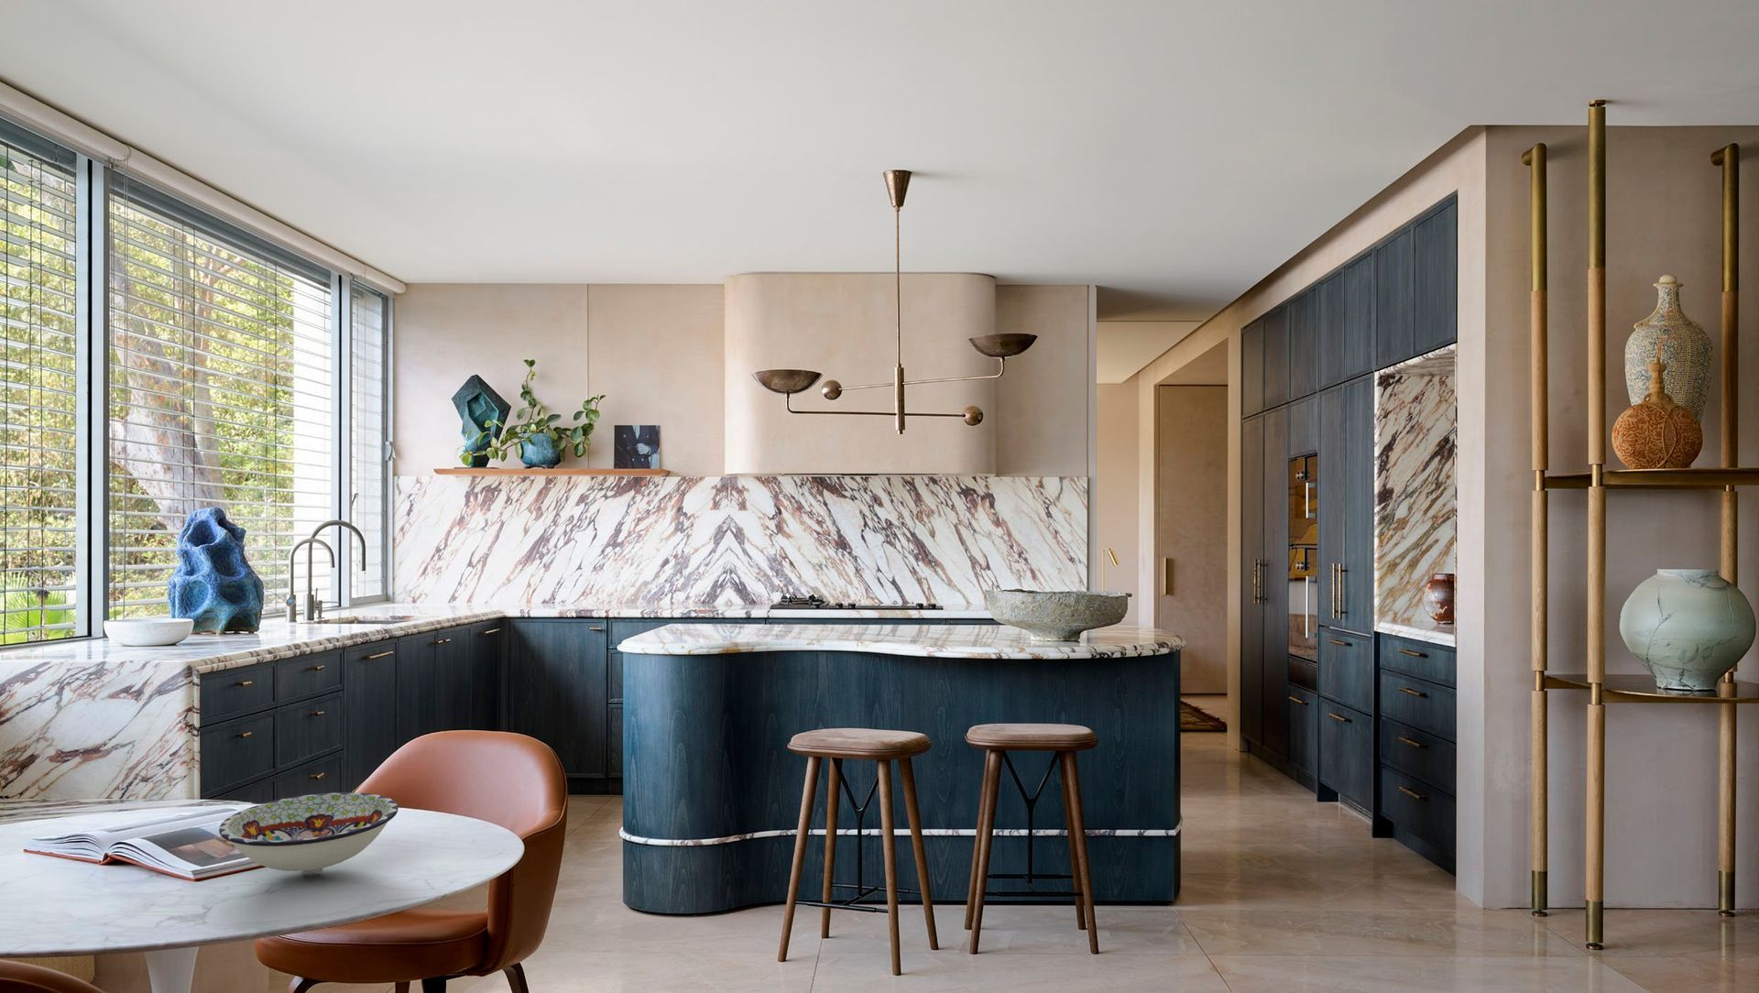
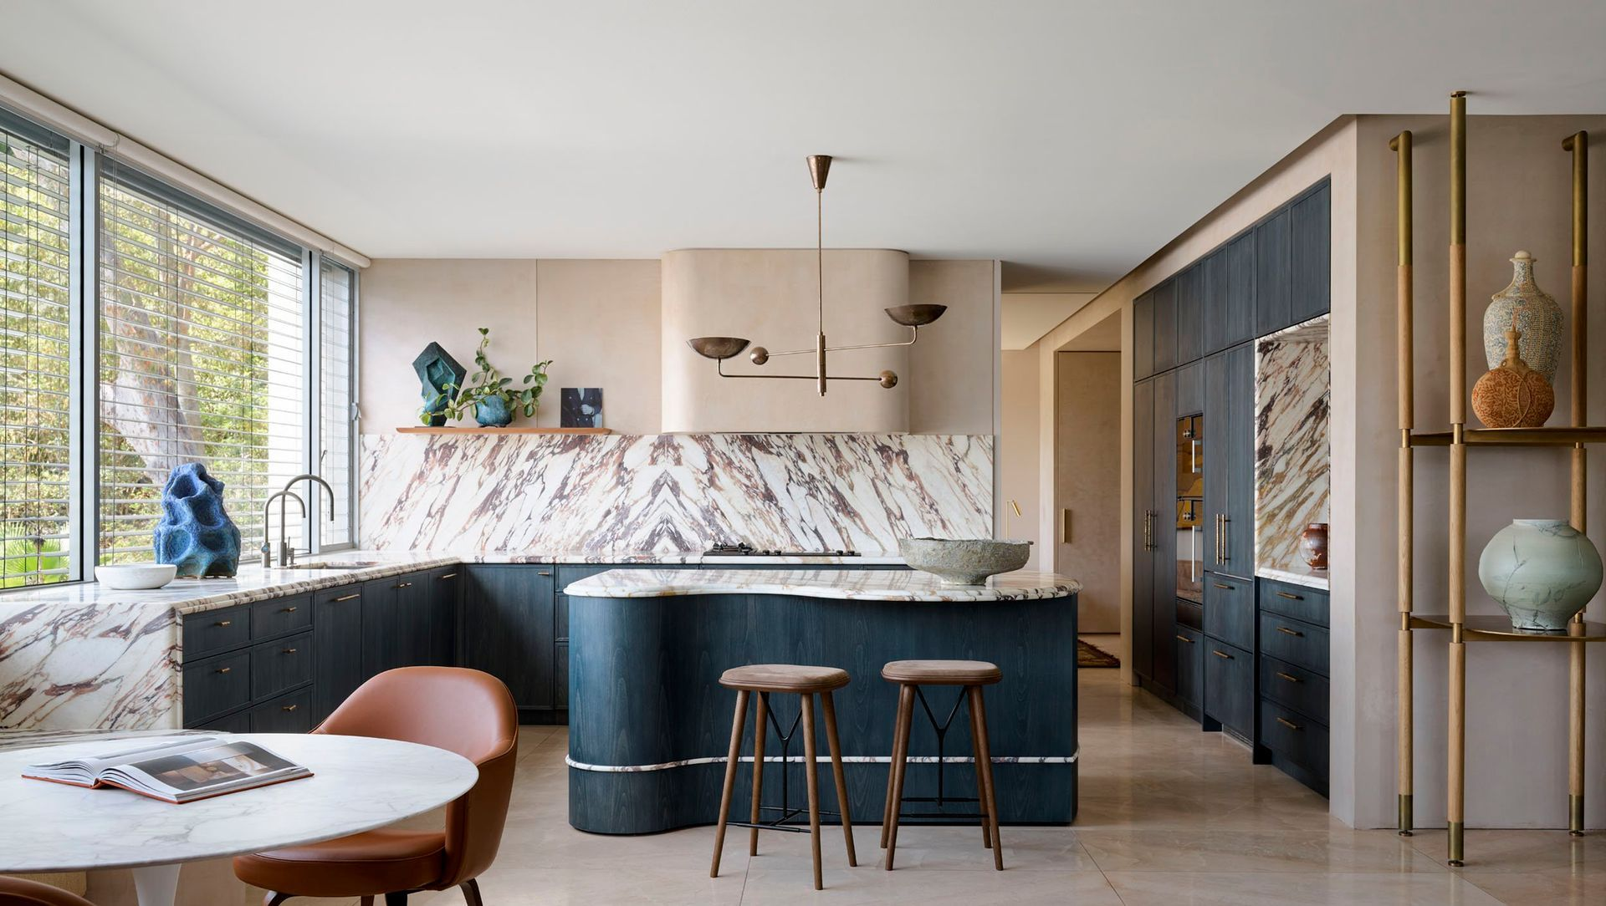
- bowl (310, 843)
